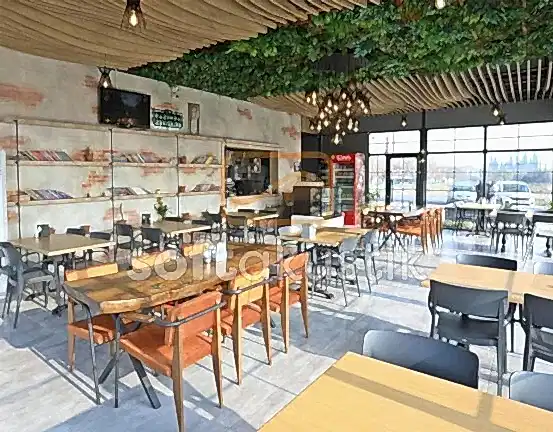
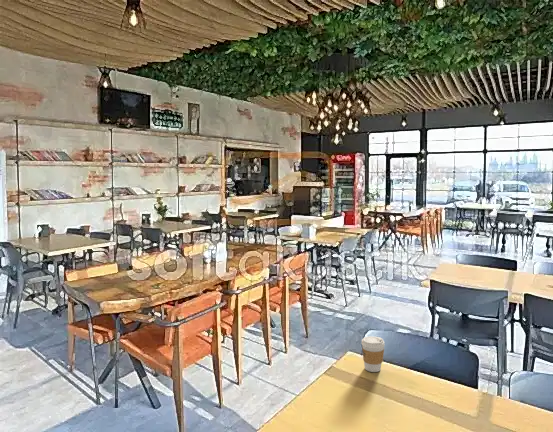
+ coffee cup (372, 353)
